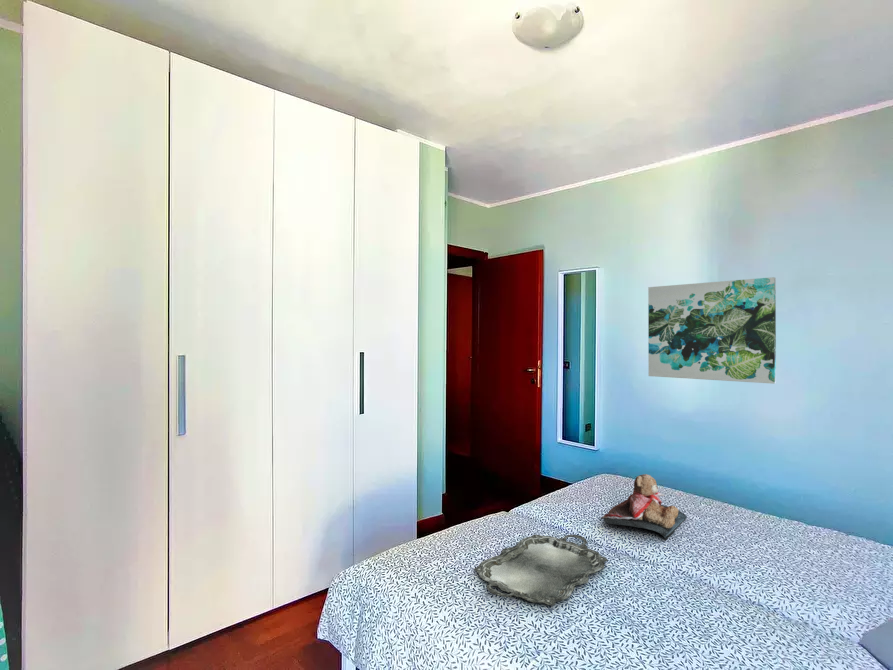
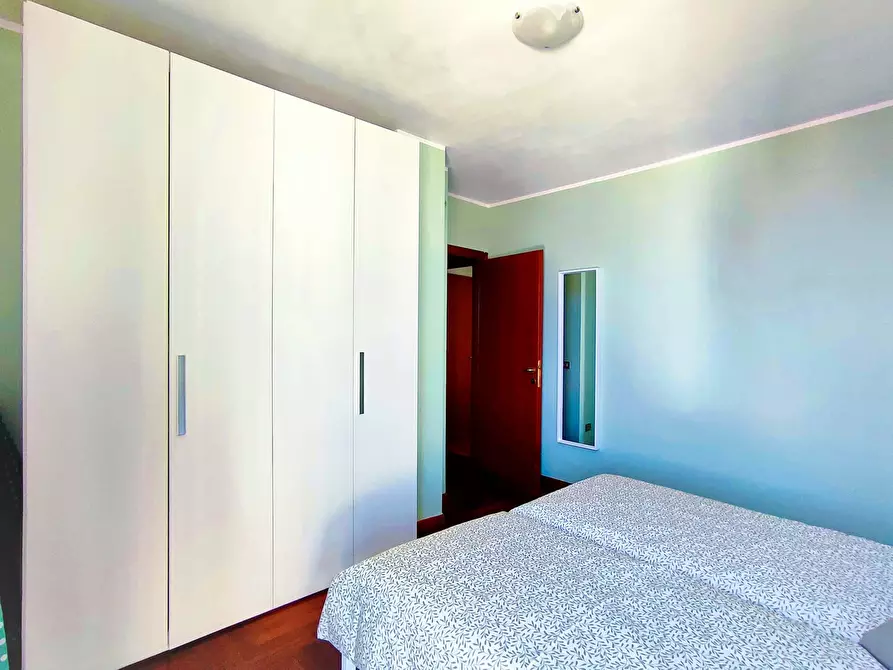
- teddy bear (642, 497)
- serving tray (542, 564)
- wall art (706, 331)
